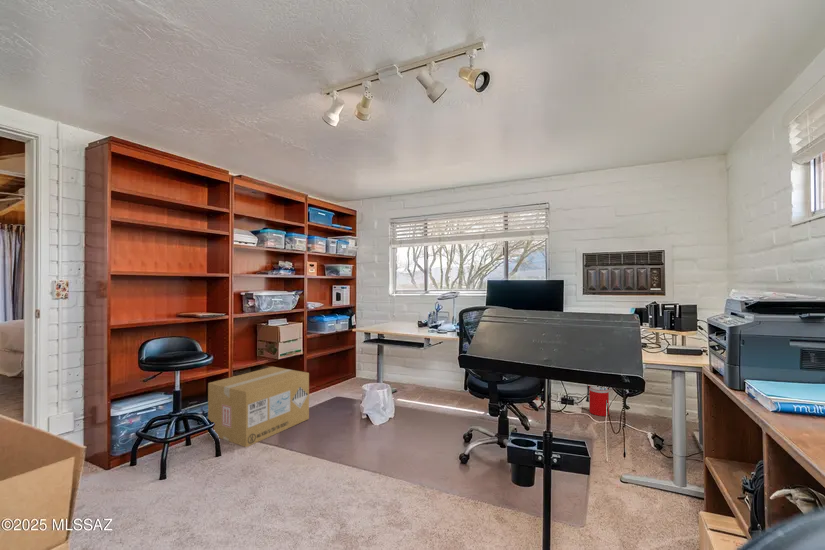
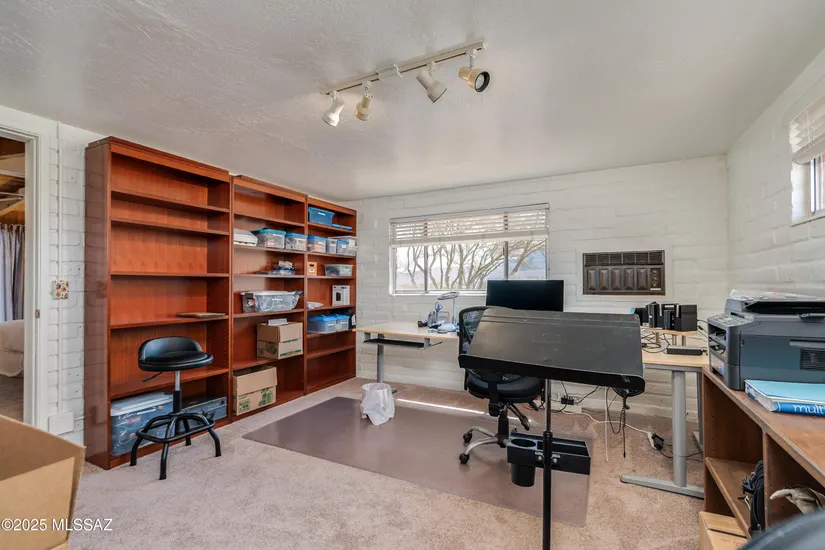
- fire extinguisher (599, 387)
- cardboard box (261, 401)
